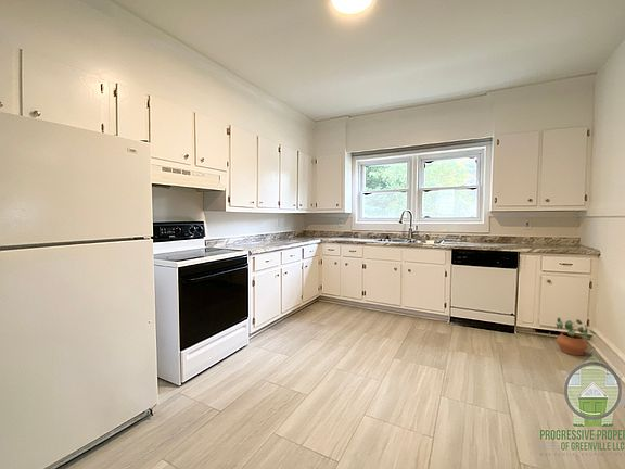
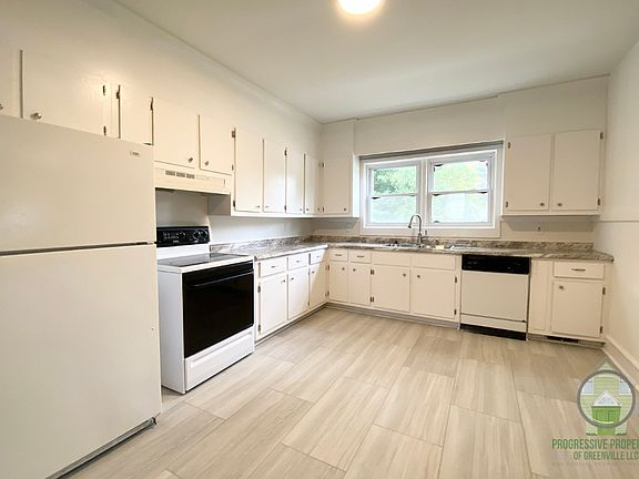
- potted plant (575, 335)
